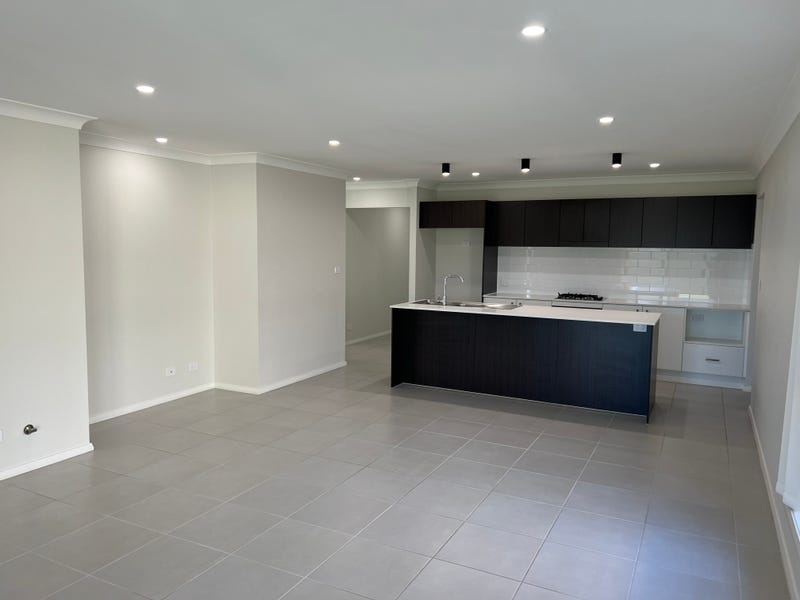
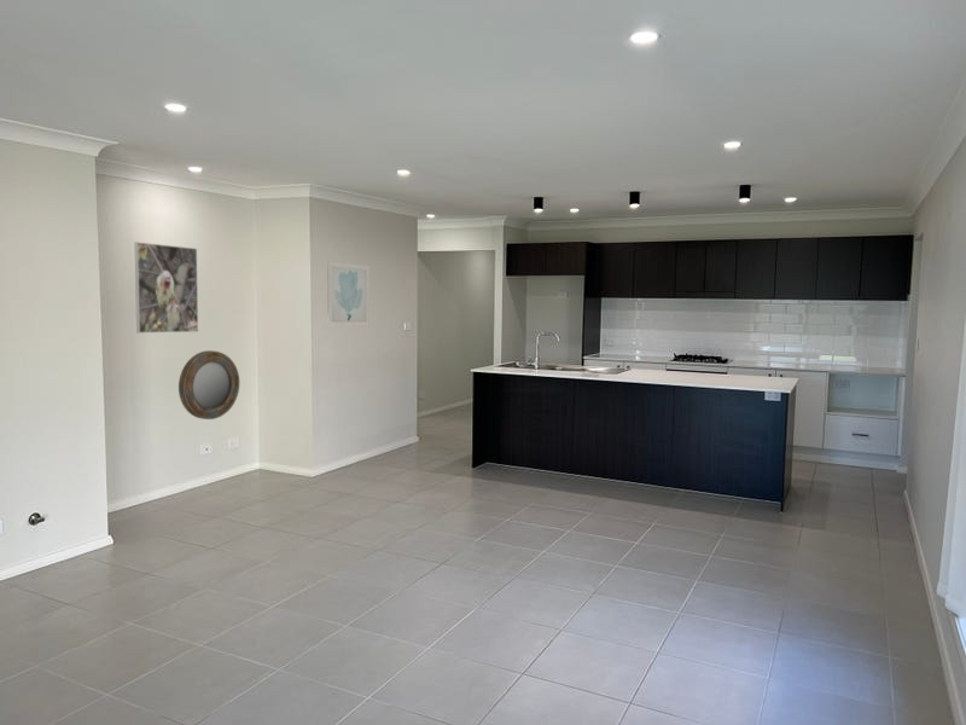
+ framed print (168, 289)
+ home mirror (210, 384)
+ wall art (349, 295)
